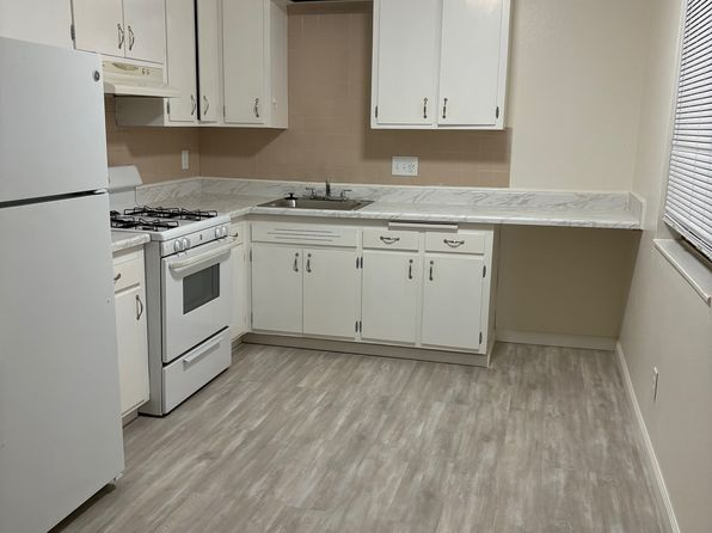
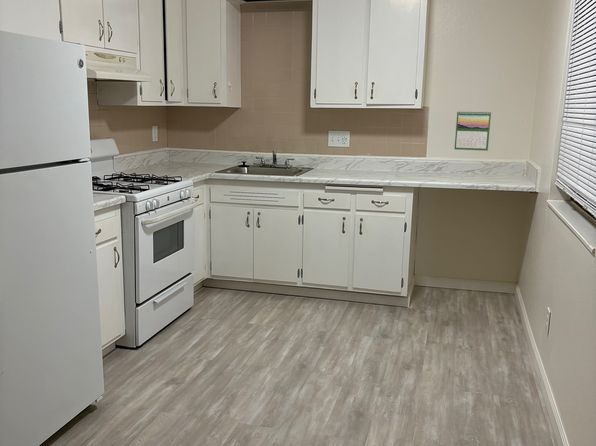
+ calendar (472, 130)
